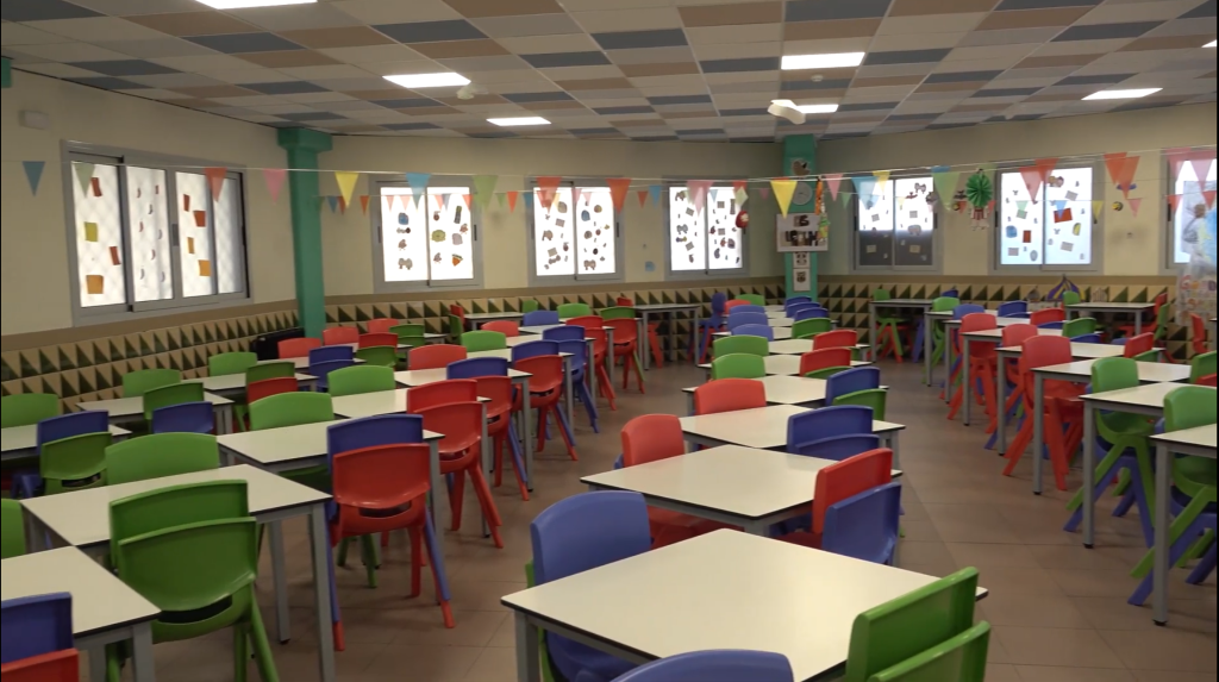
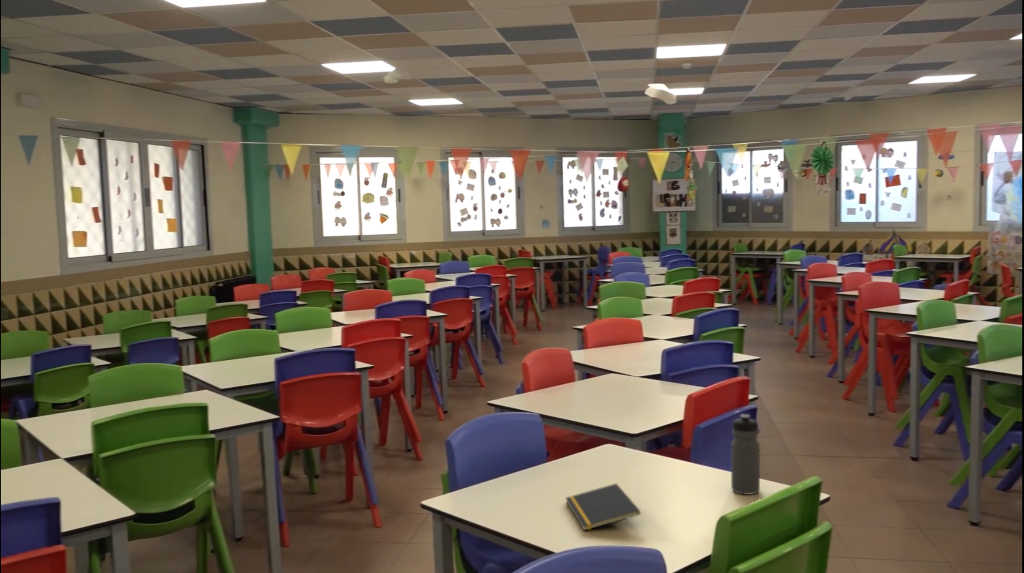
+ water bottle (745, 452)
+ notepad (601, 505)
